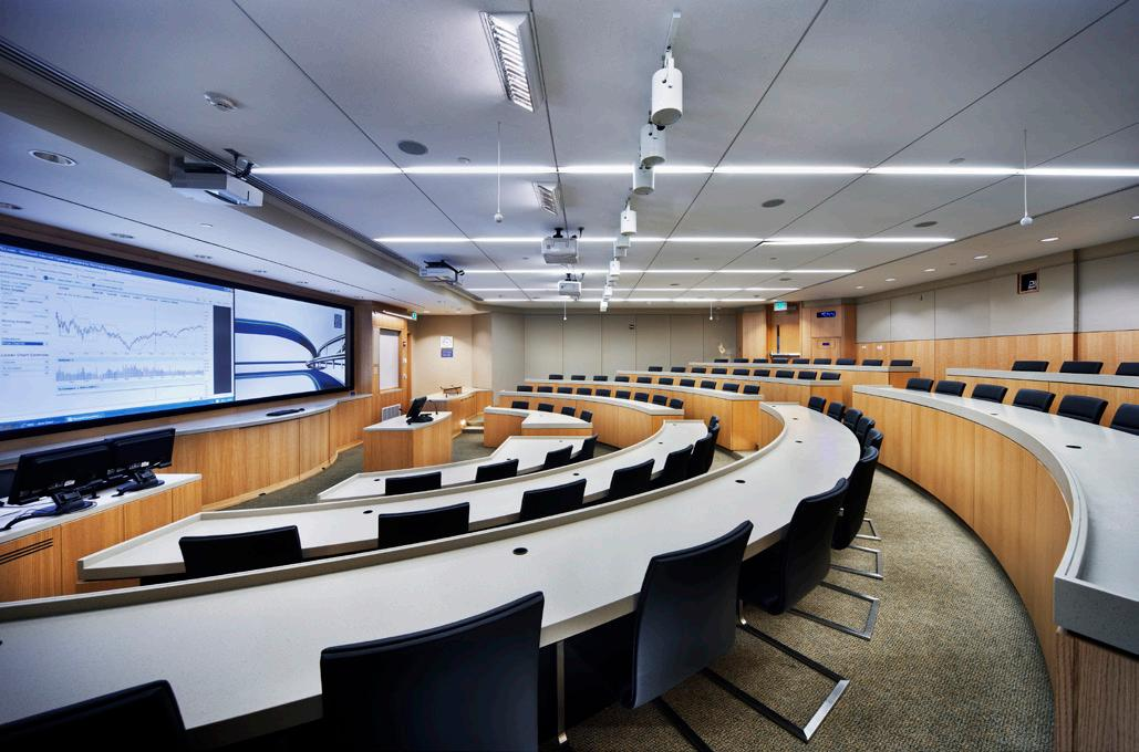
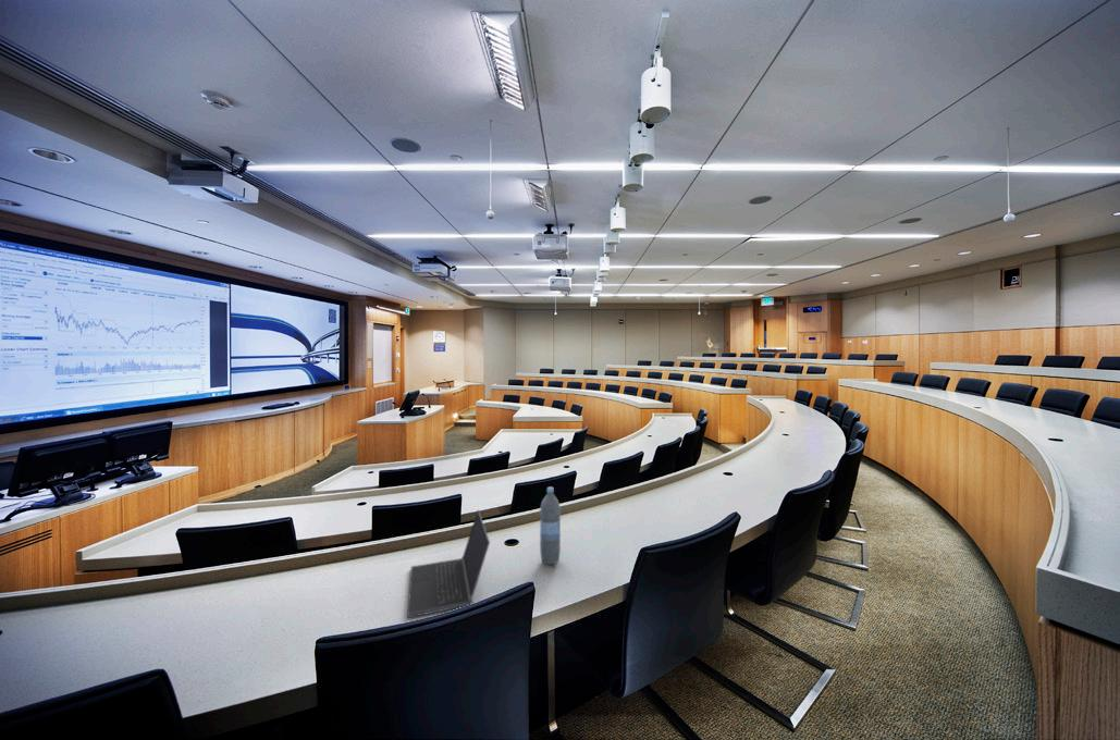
+ water bottle (550, 525)
+ laptop computer (447, 560)
